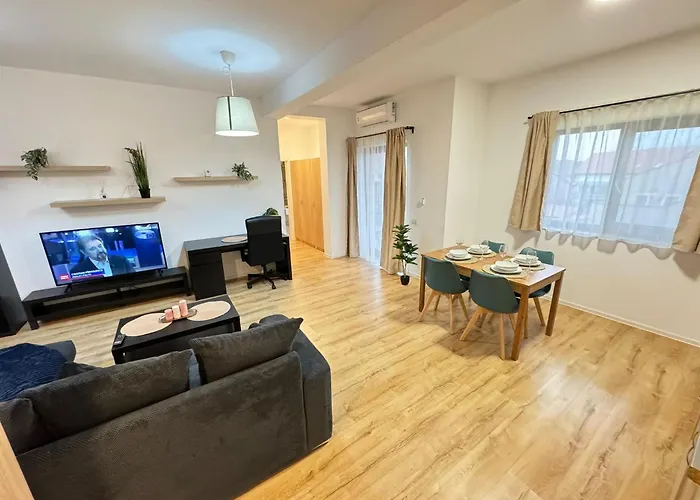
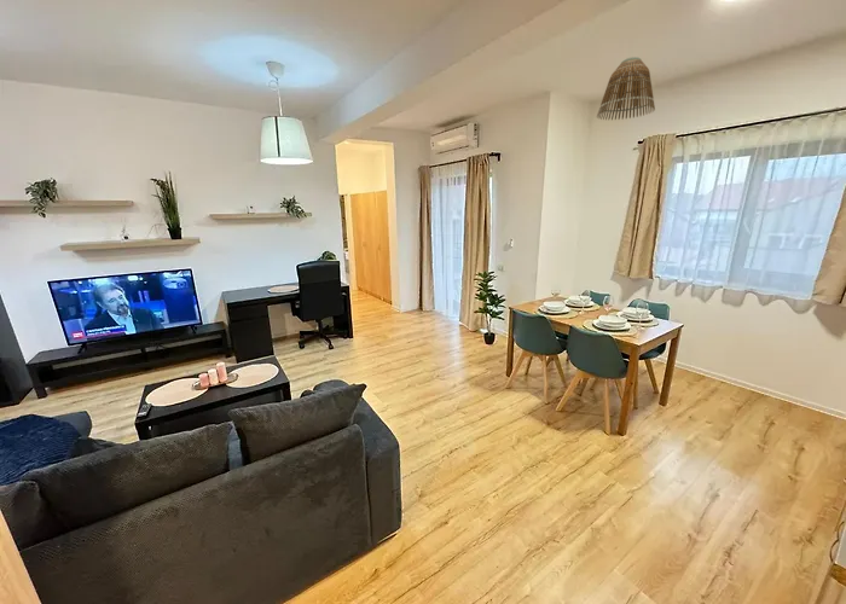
+ lamp shade (626, 87)
